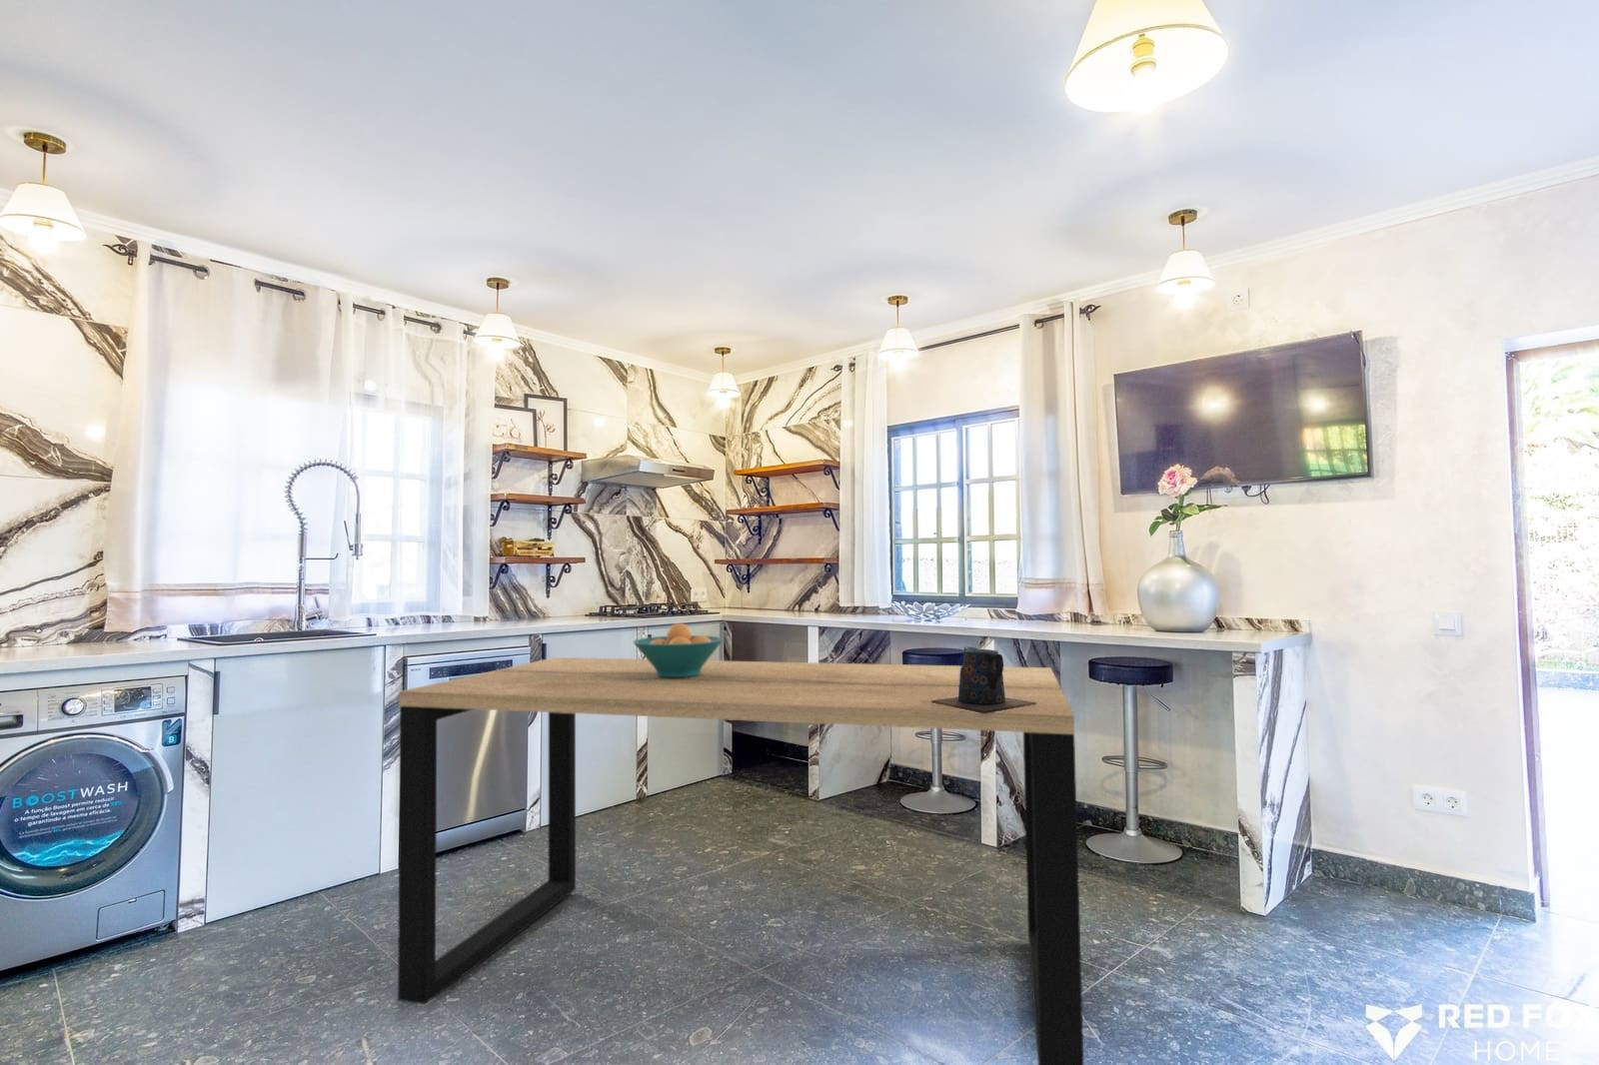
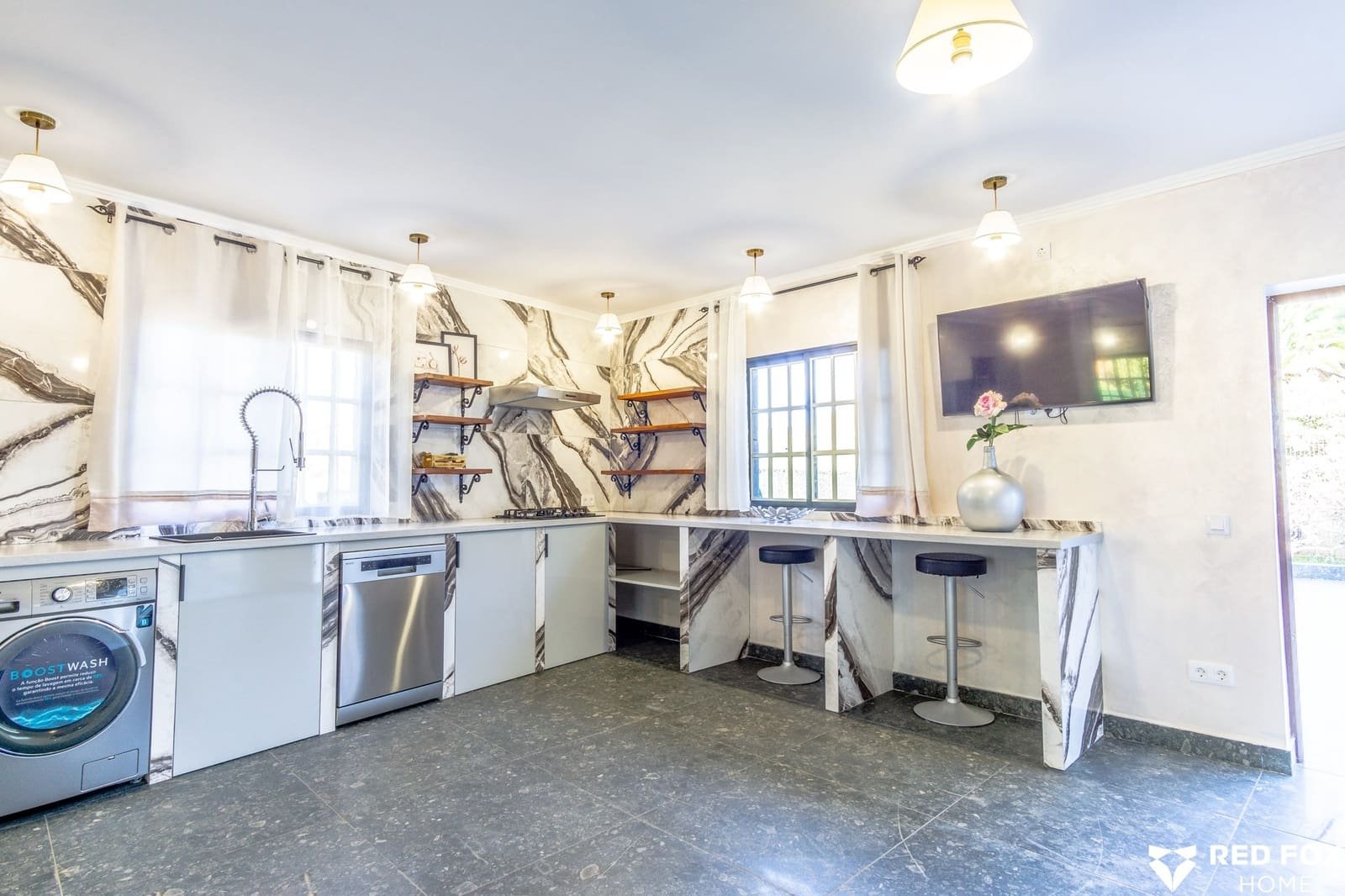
- pitcher (982, 675)
- dining table (754, 720)
- fruit bowl (679, 649)
